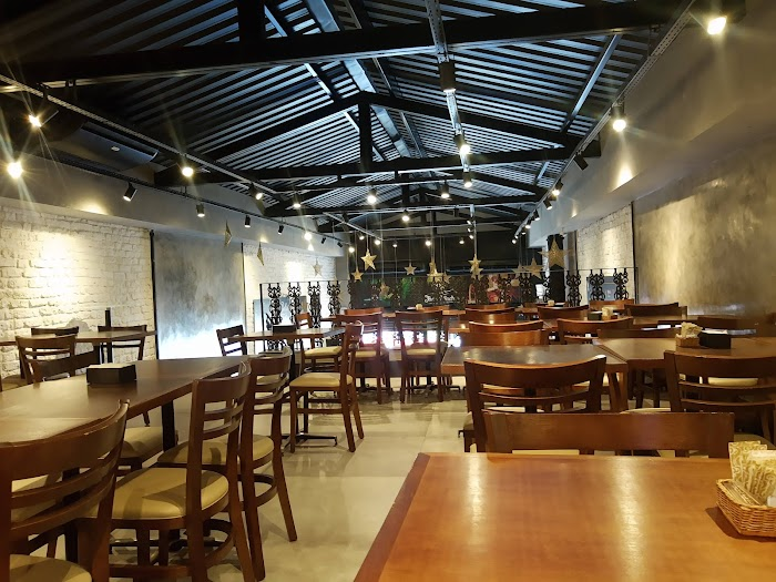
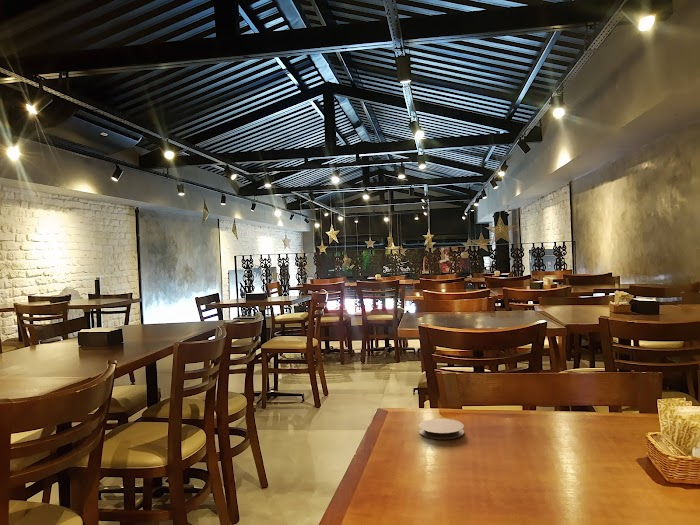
+ coaster (441, 428)
